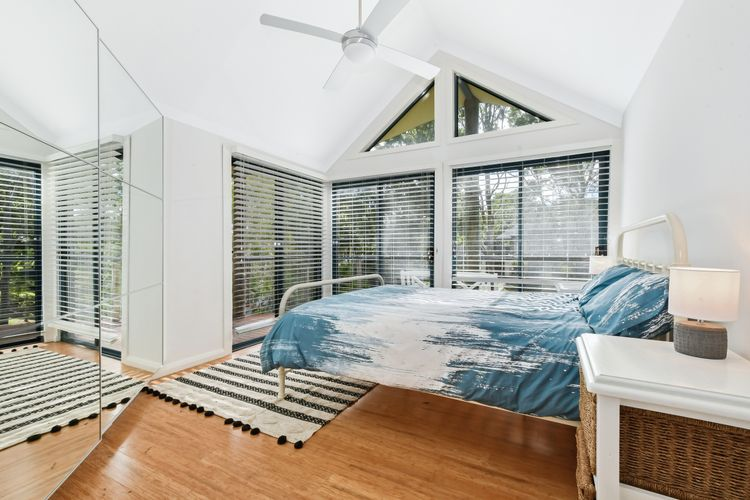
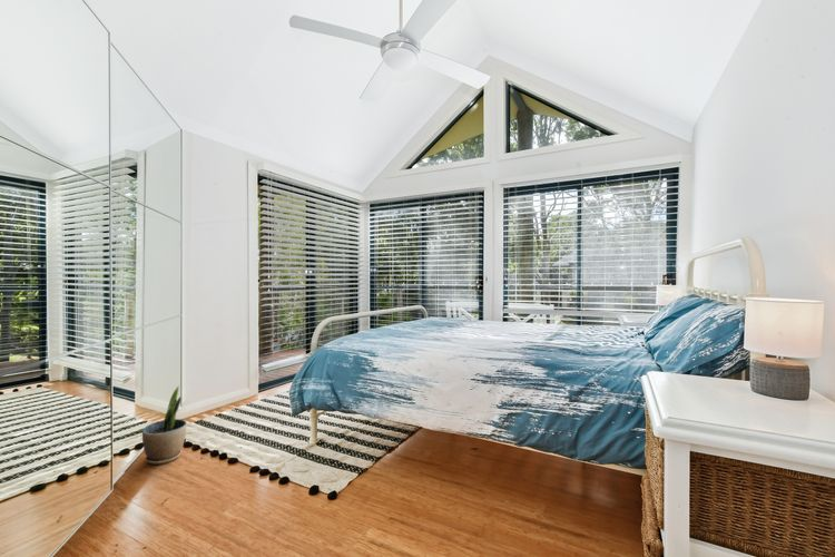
+ potted plant (165, 424)
